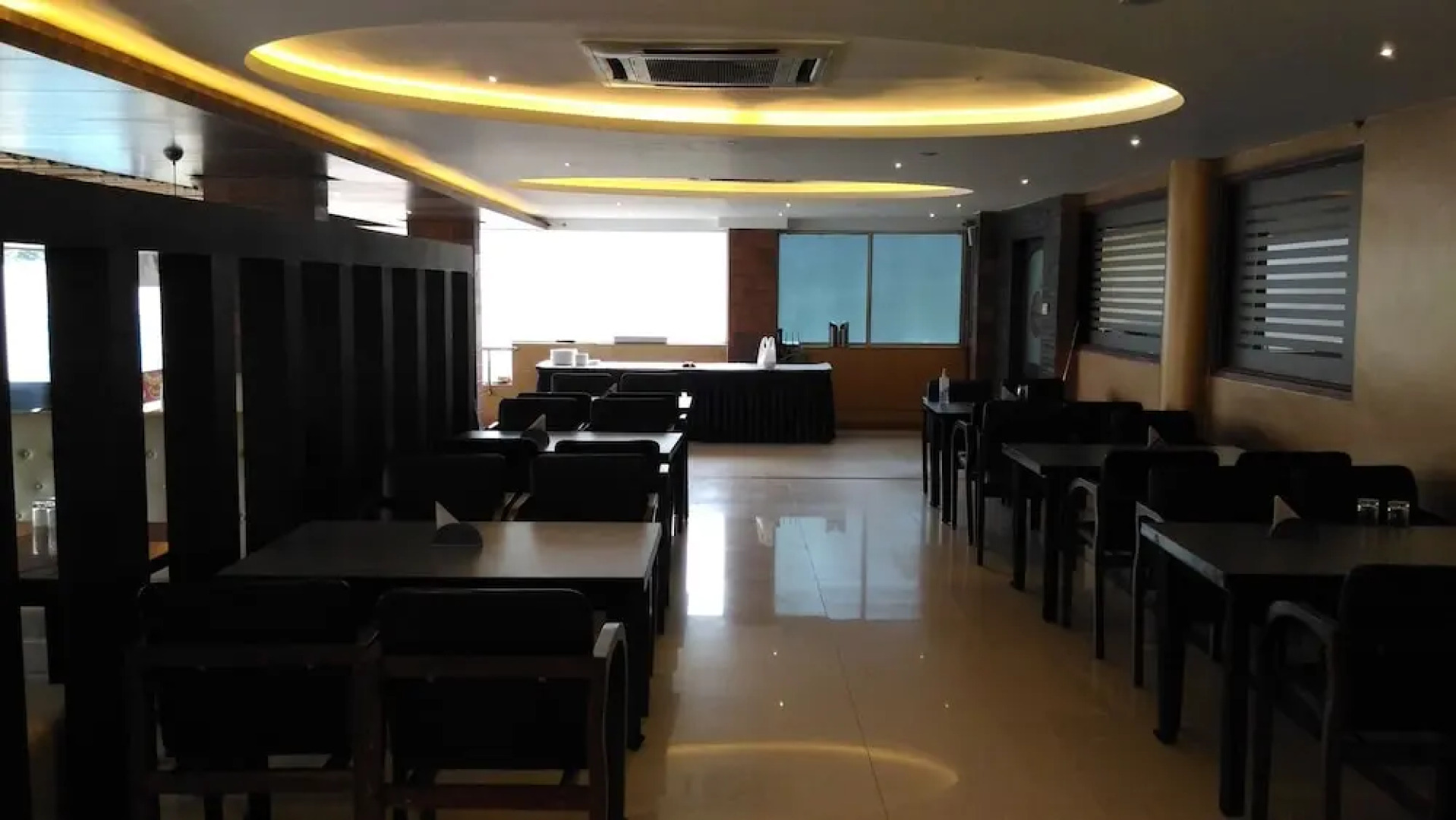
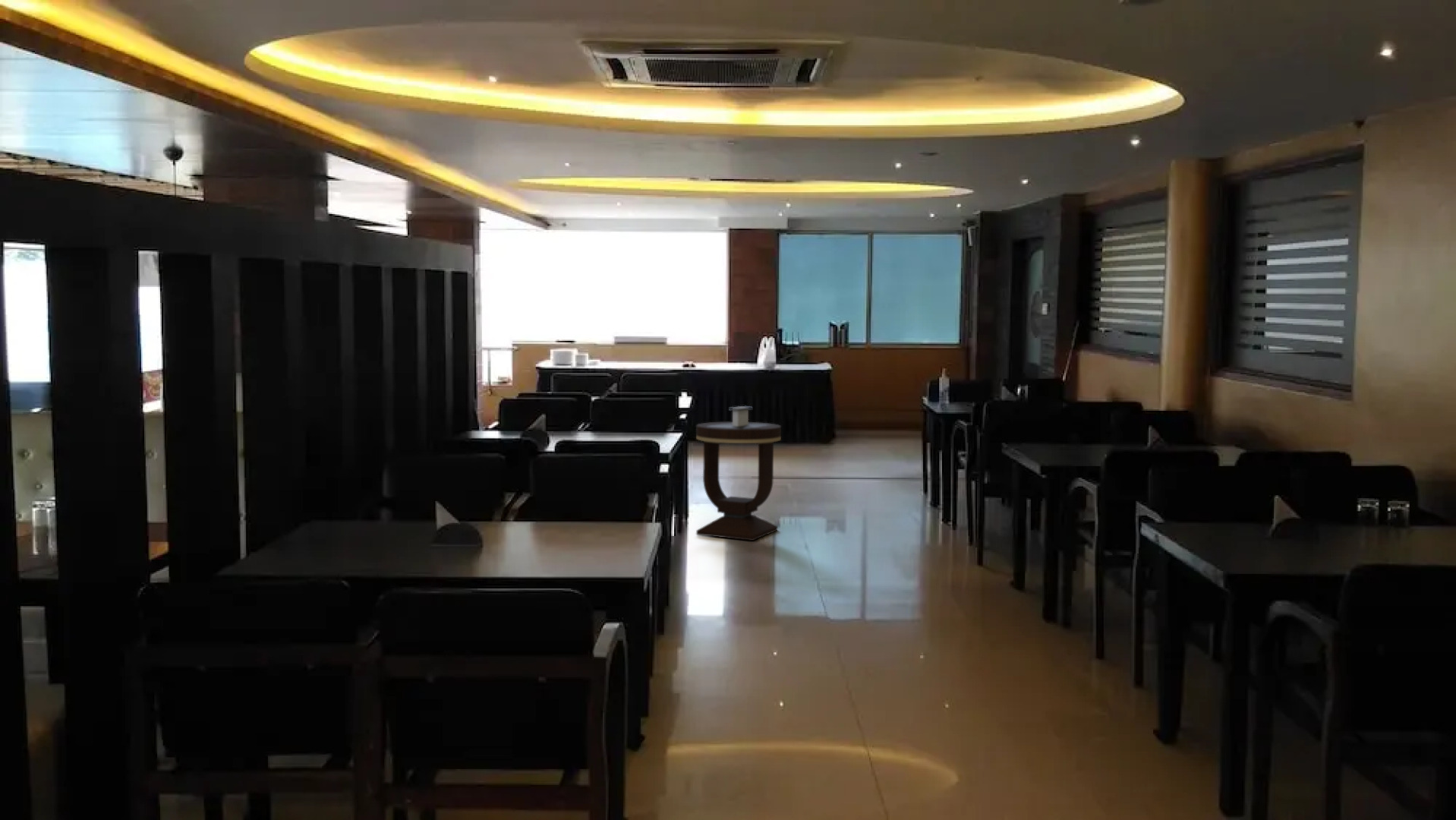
+ side table (737, 497)
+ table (740, 416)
